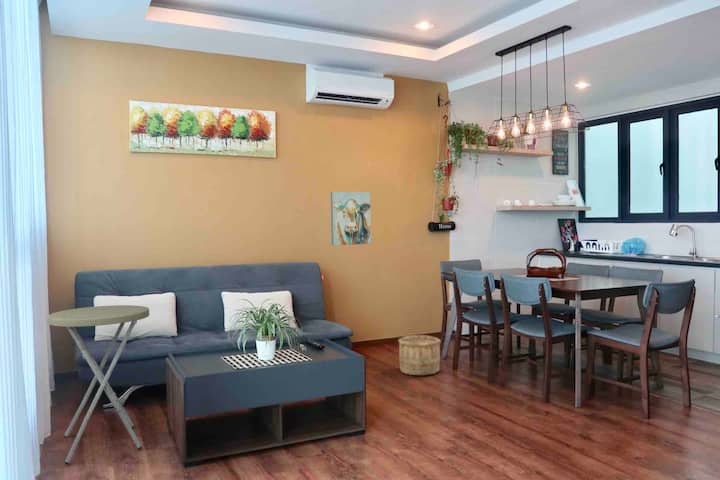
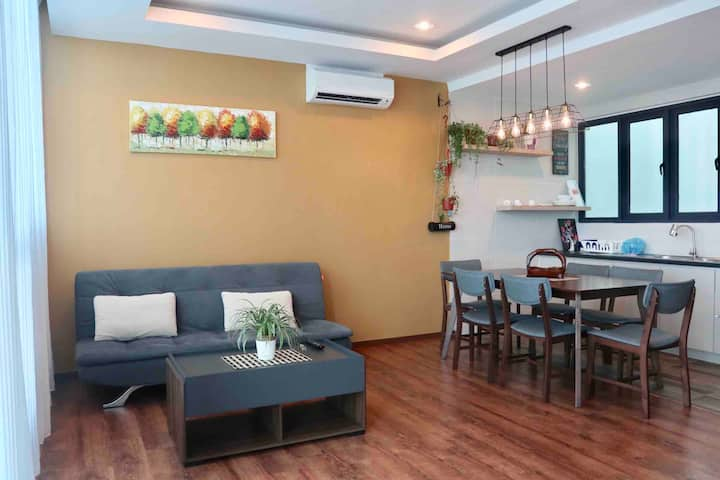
- wall art (351, 218)
- side table (102, 377)
- wooden bucket (419, 355)
